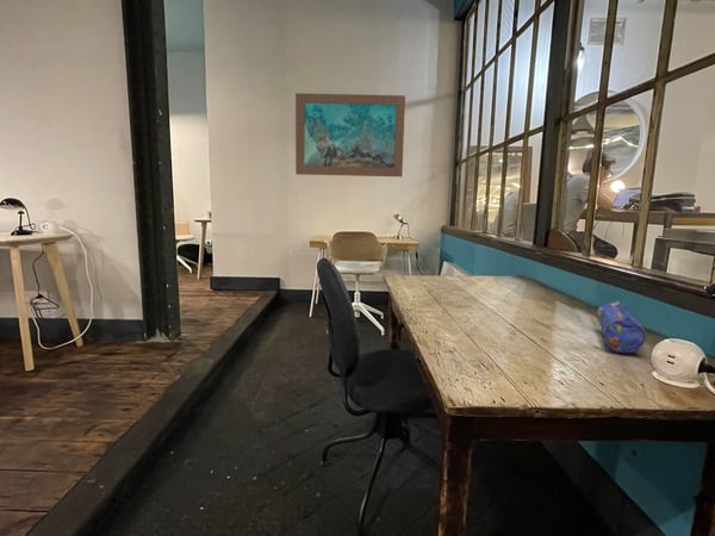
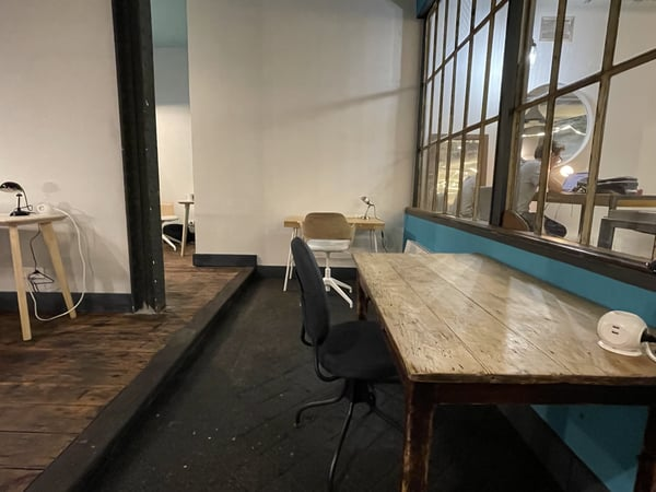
- wall art (349, 135)
- pencil case (618, 324)
